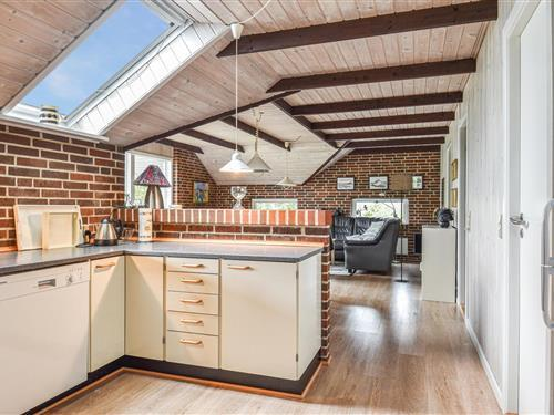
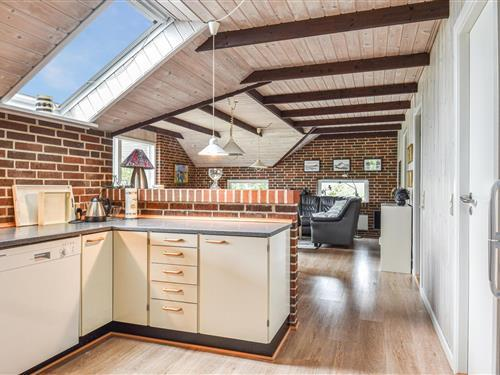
- floor lamp (401, 227)
